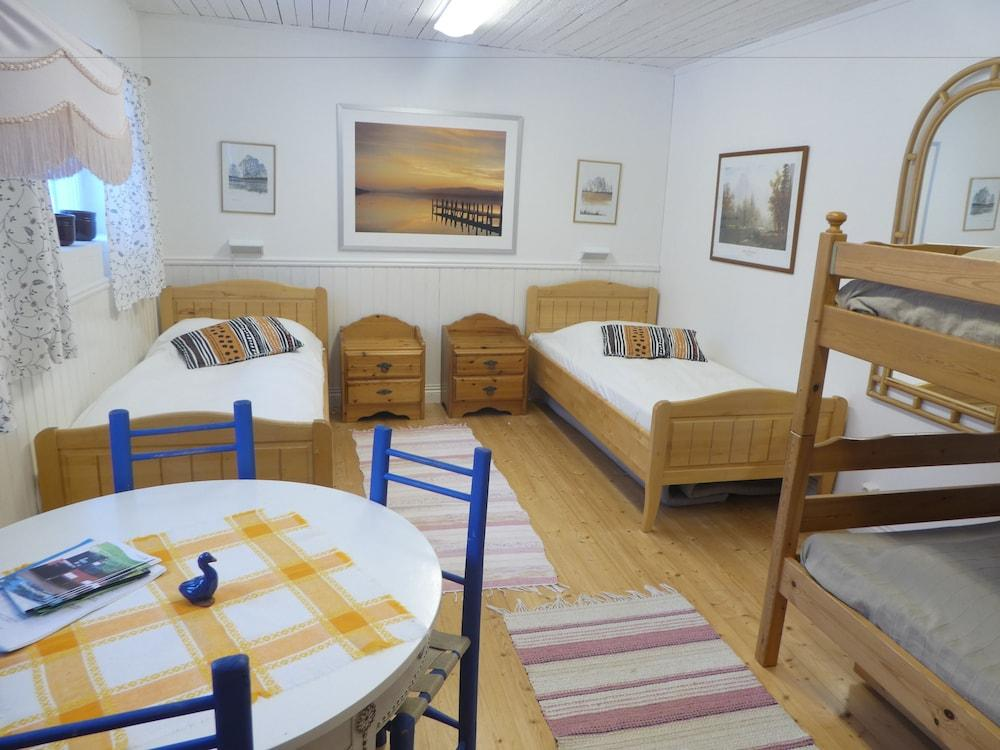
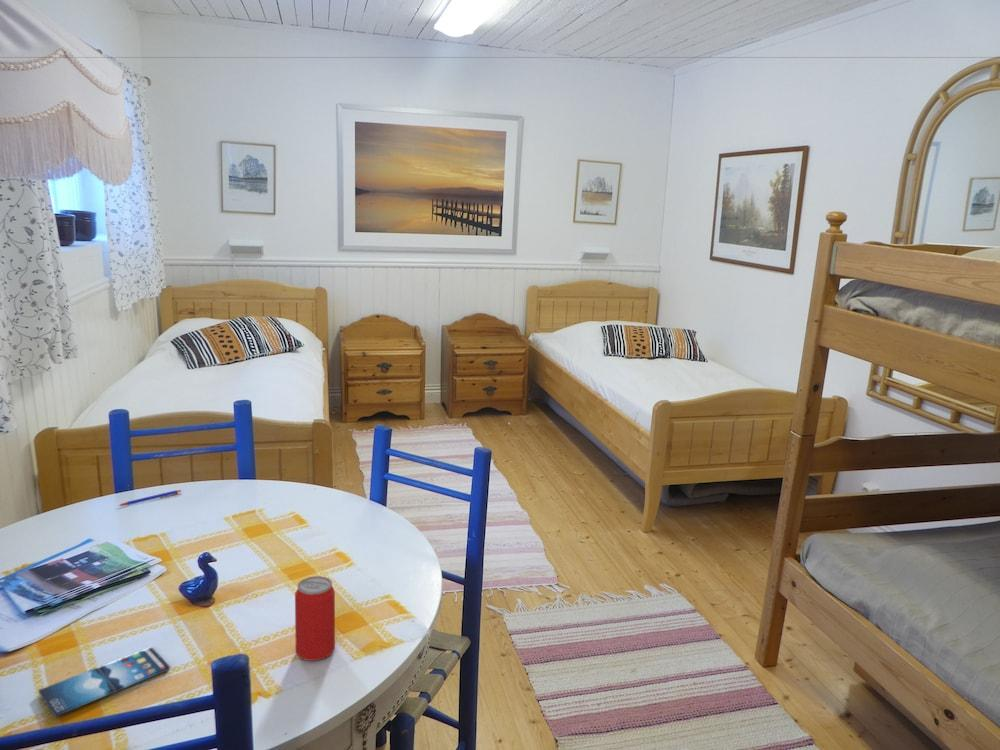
+ smartphone (106, 679)
+ beverage can (315, 617)
+ pen (150, 497)
